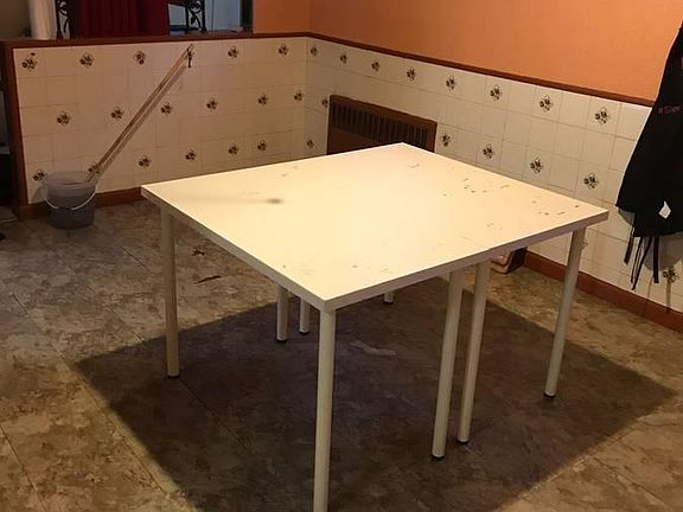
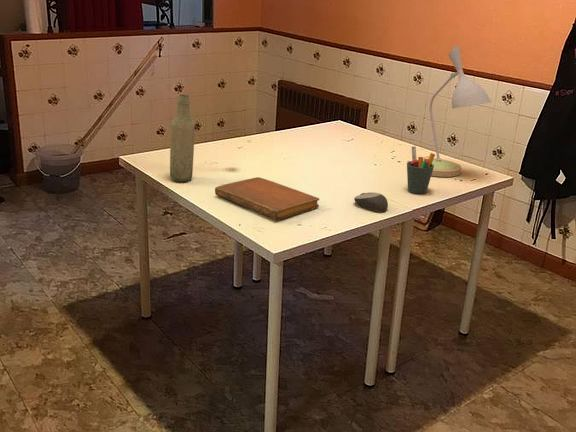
+ bottle (182, 137)
+ pen holder (420, 170)
+ desk lamp (453, 108)
+ notebook (266, 196)
+ computer mouse (371, 199)
